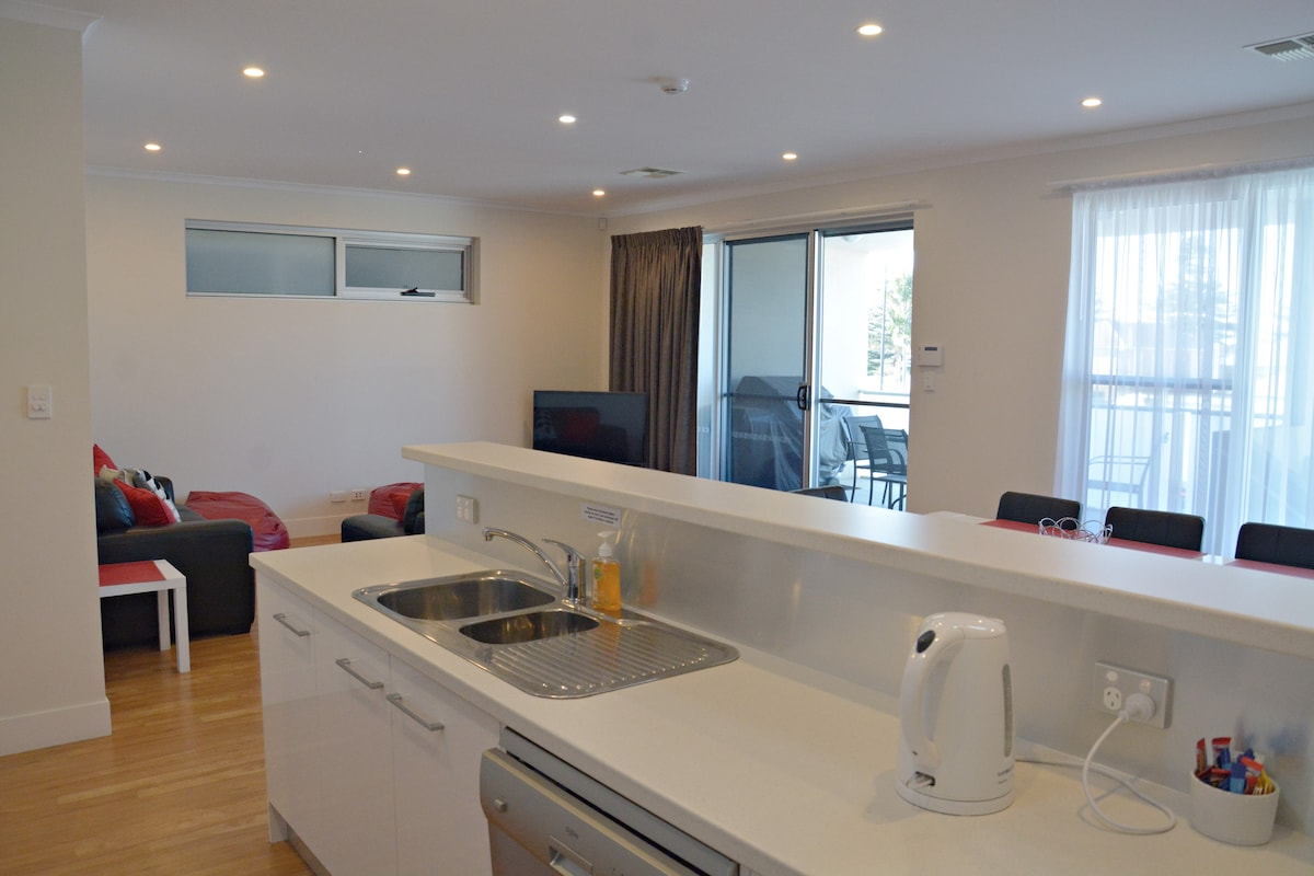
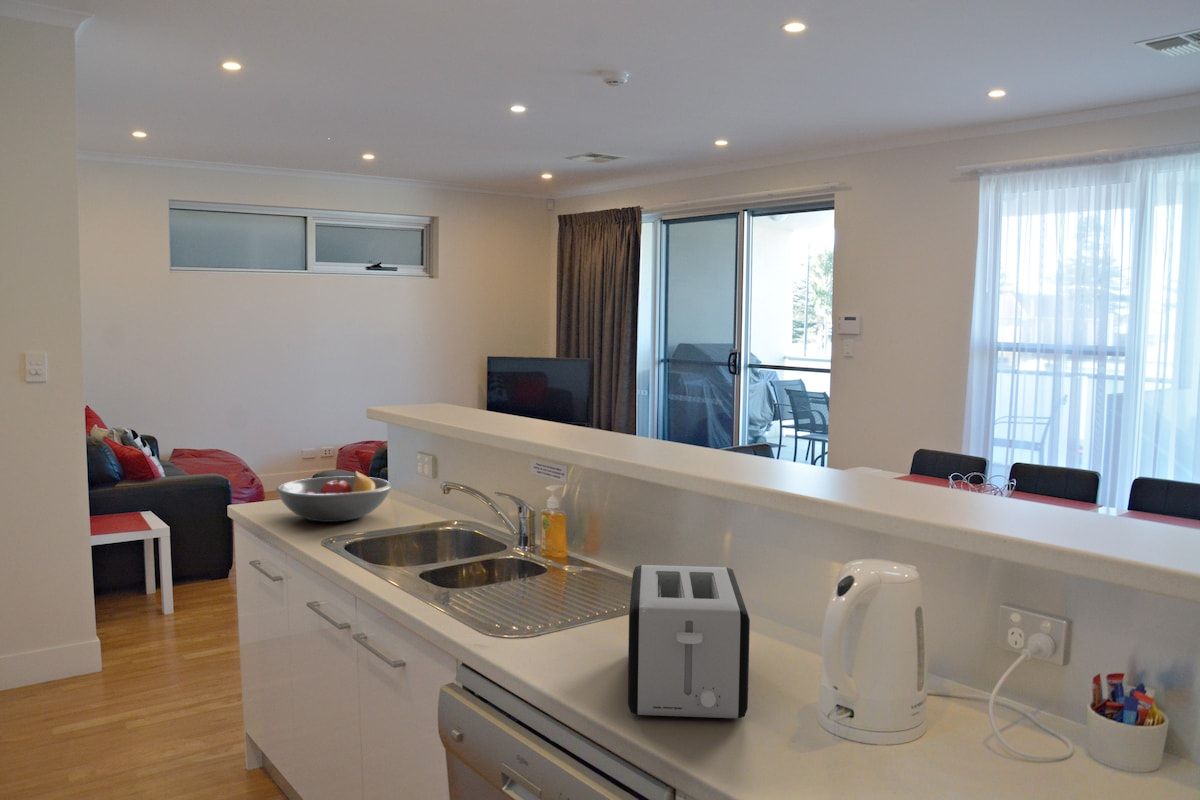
+ fruit bowl (335, 497)
+ toaster (685, 634)
